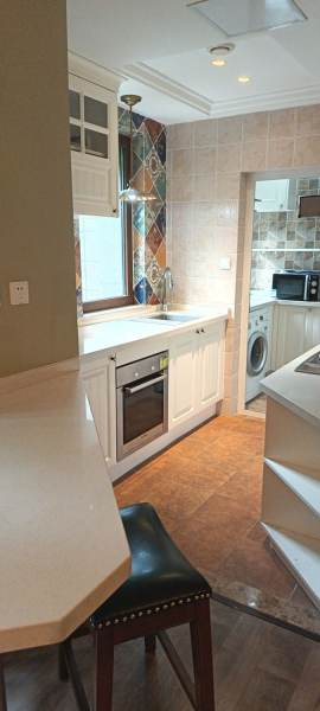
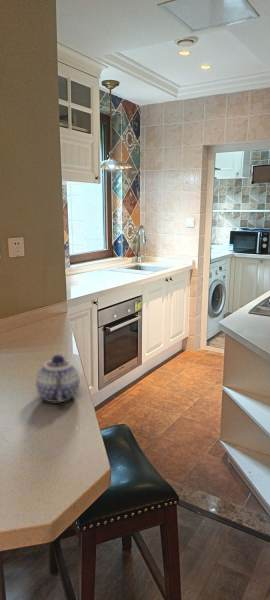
+ teapot (57, 376)
